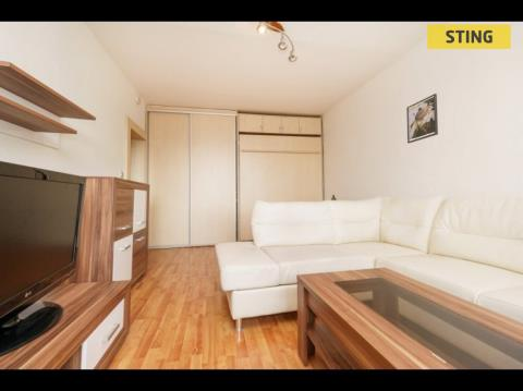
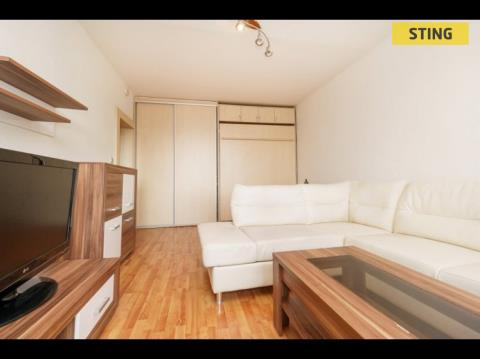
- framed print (421, 120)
